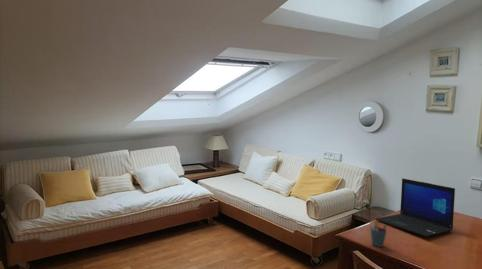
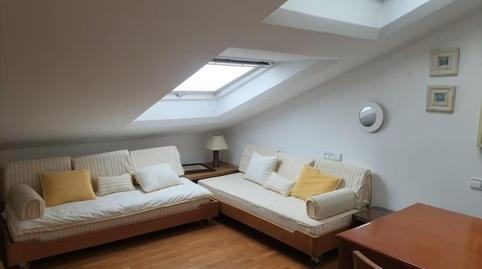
- laptop (413, 205)
- pen holder (378, 232)
